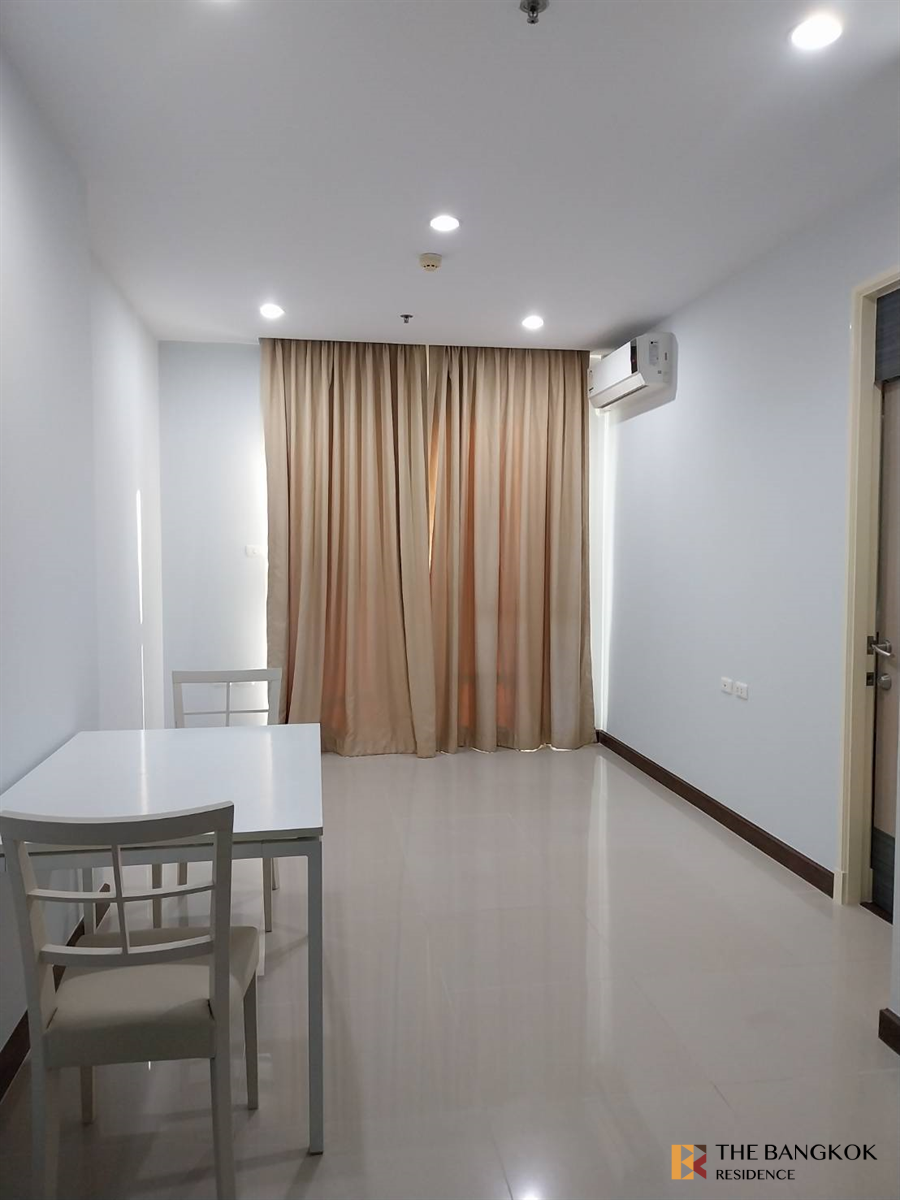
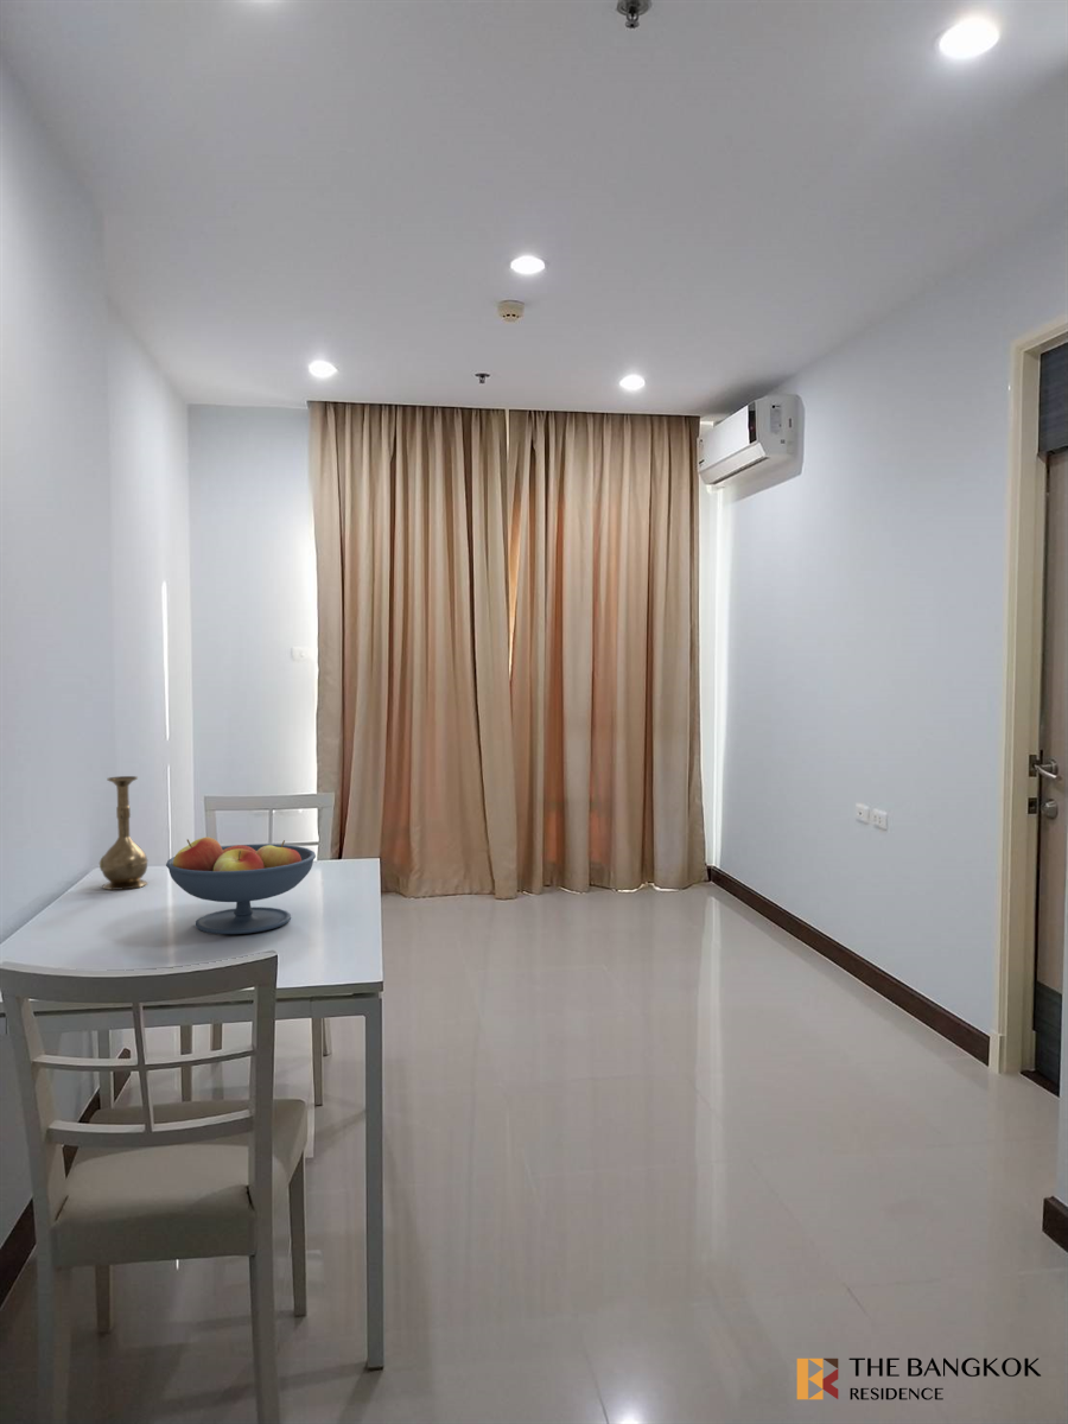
+ vase (123, 831)
+ fruit bowl (242, 878)
